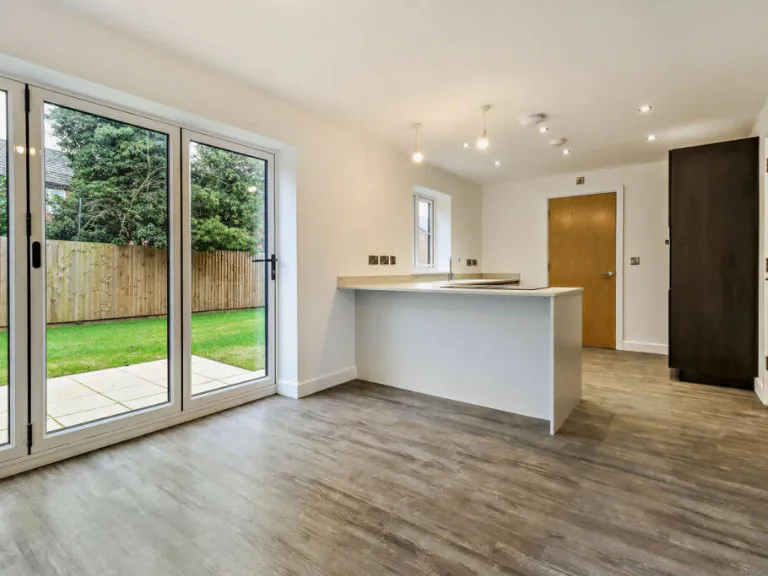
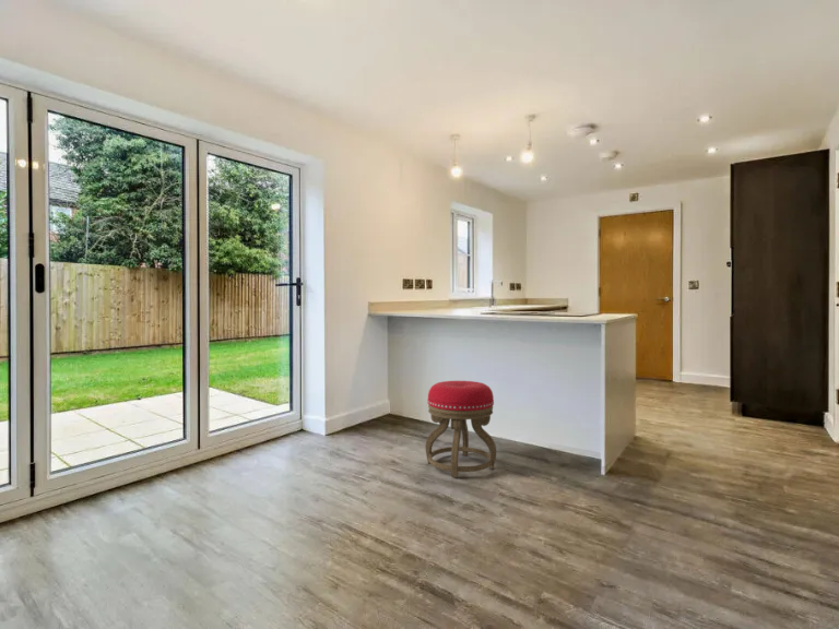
+ stool (460, 424)
